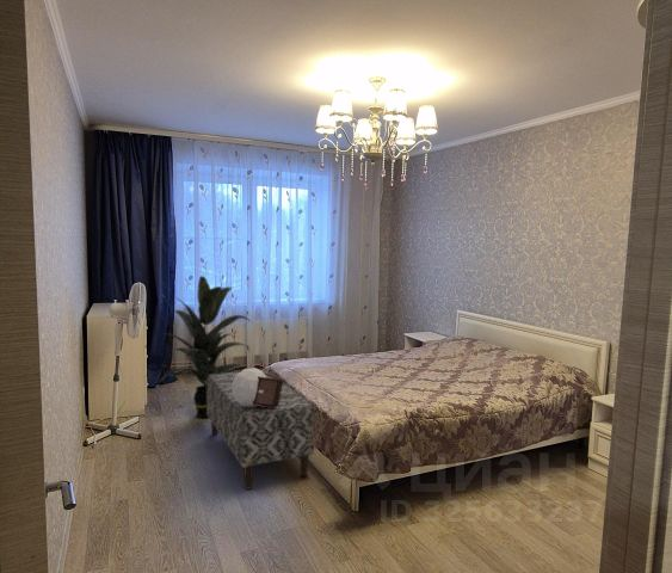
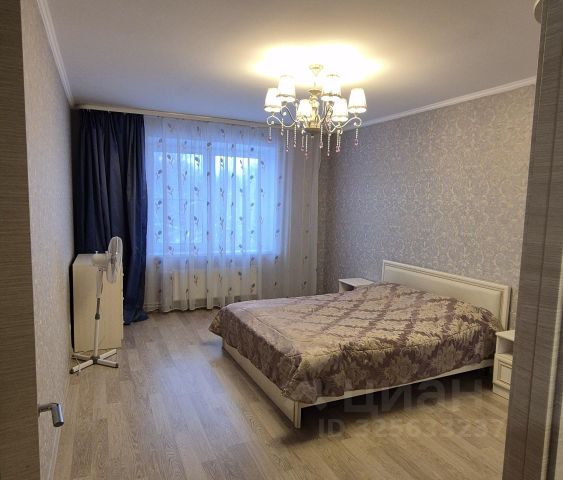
- bench (255, 420)
- indoor plant (206, 345)
- tissue box (254, 387)
